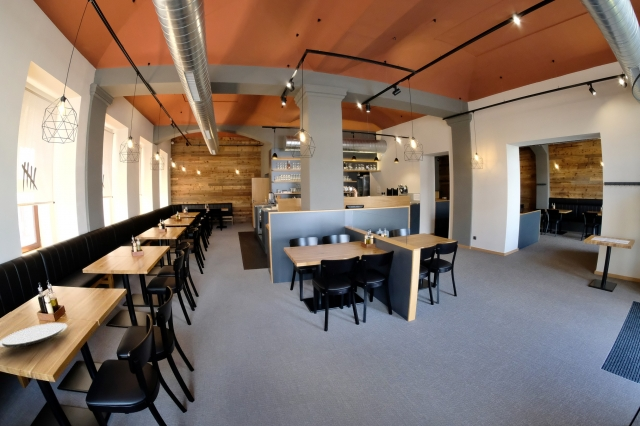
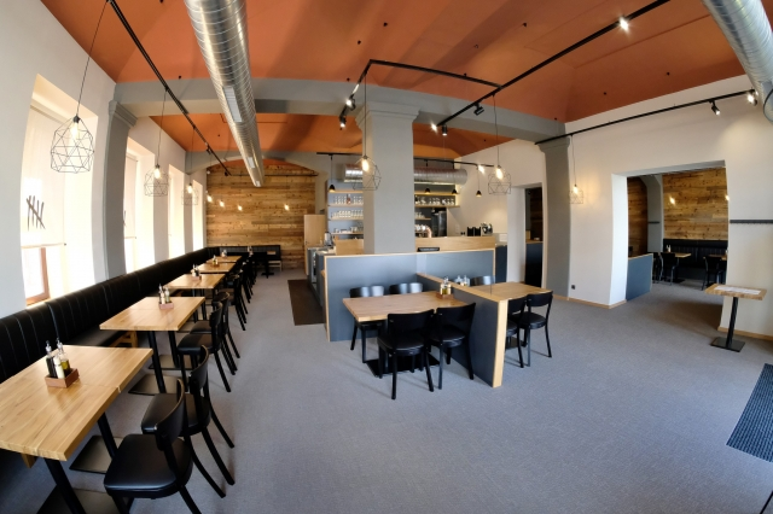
- plate (35, 336)
